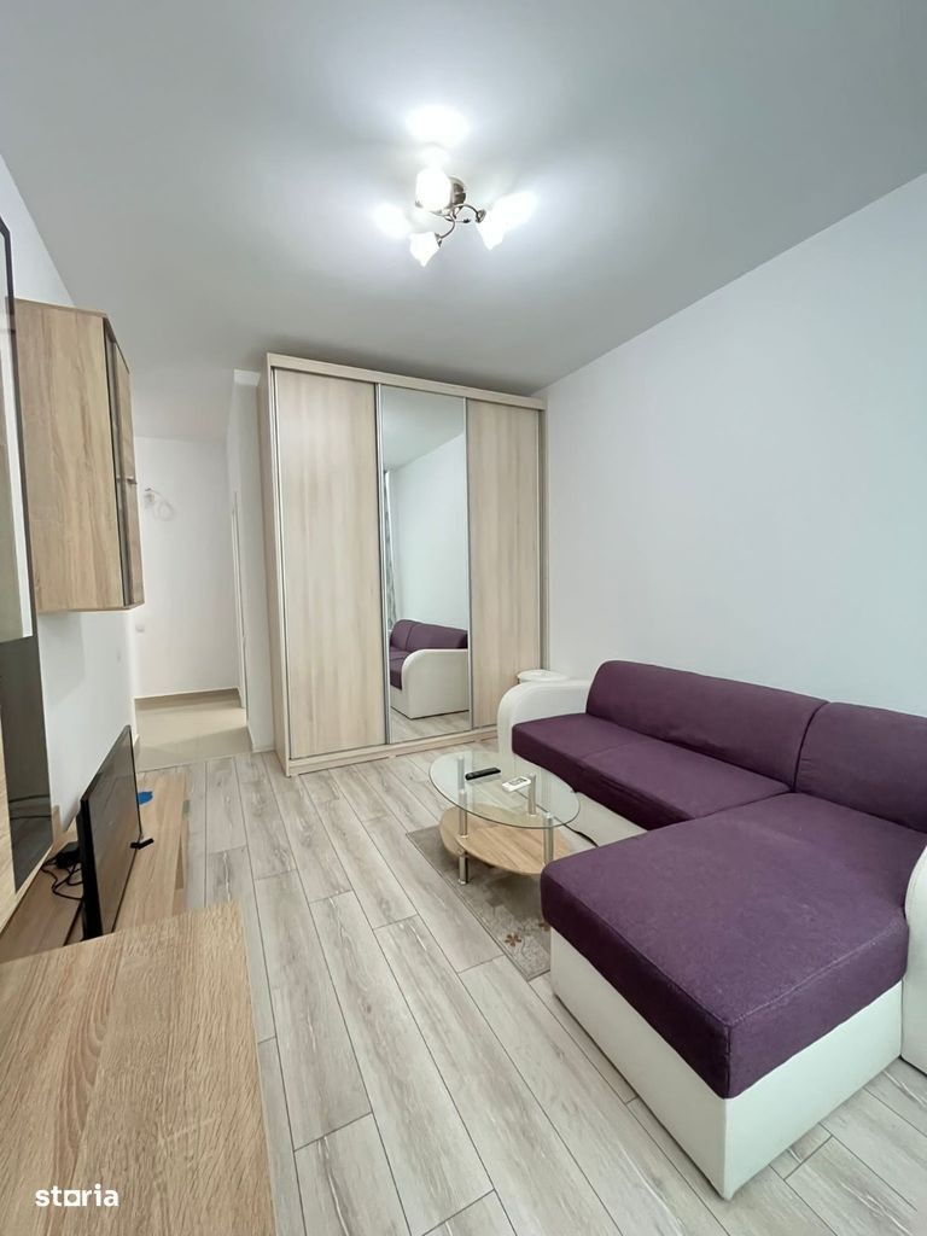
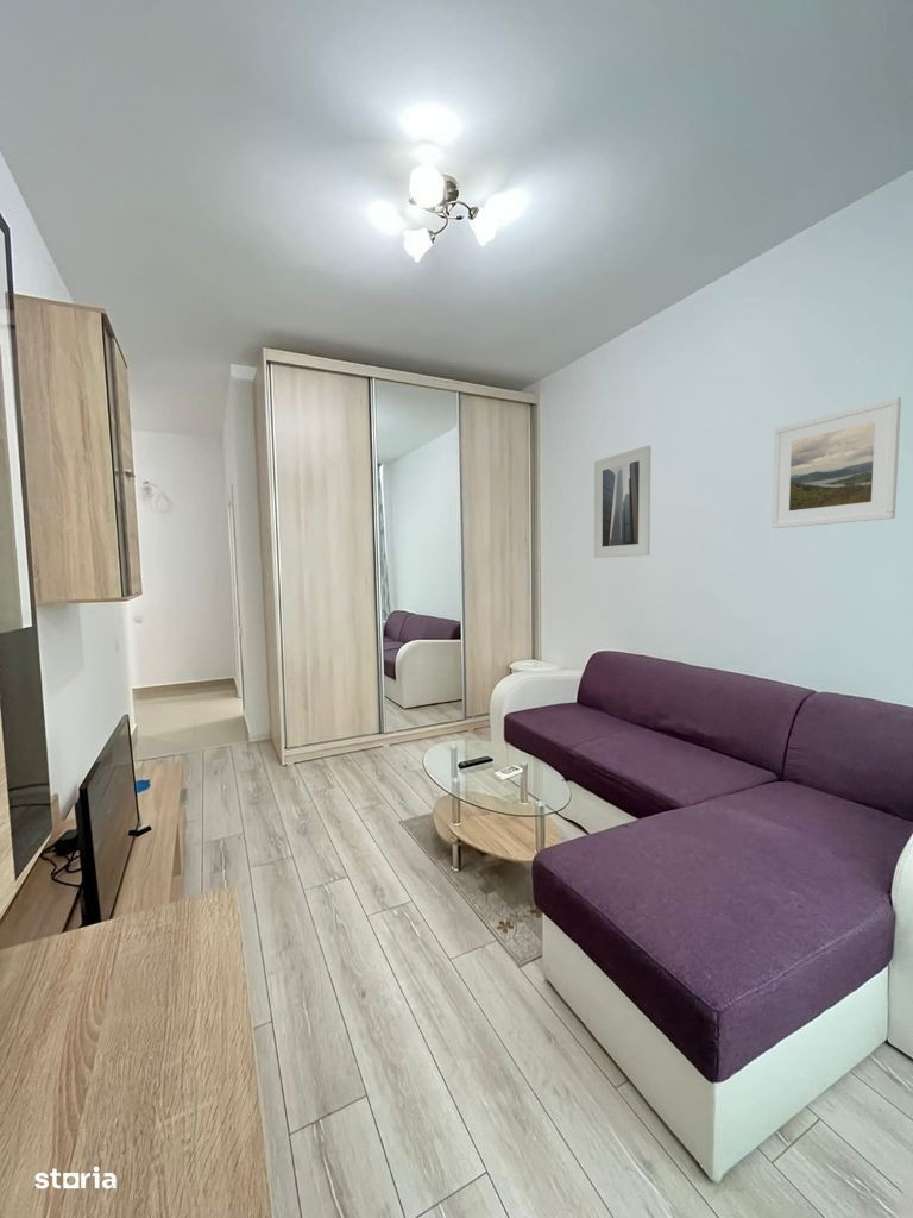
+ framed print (829, 469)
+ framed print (619, 506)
